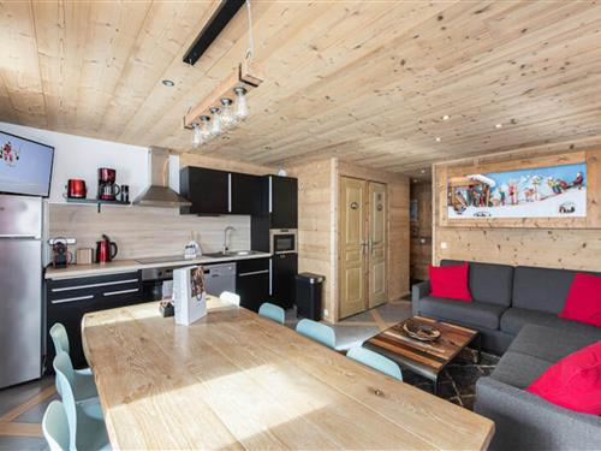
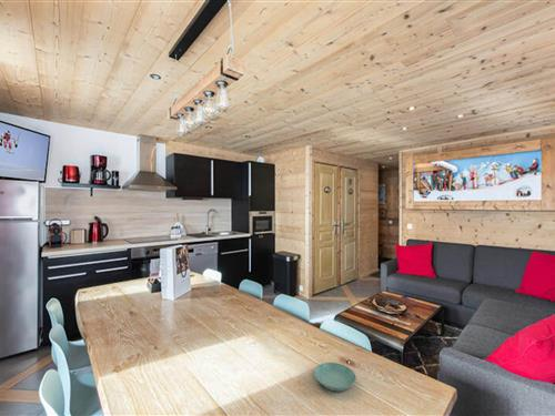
+ saucer (334, 377)
